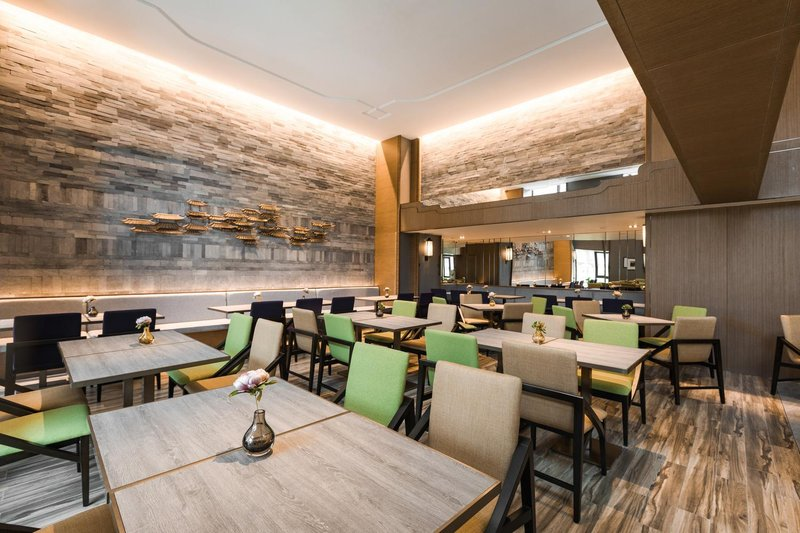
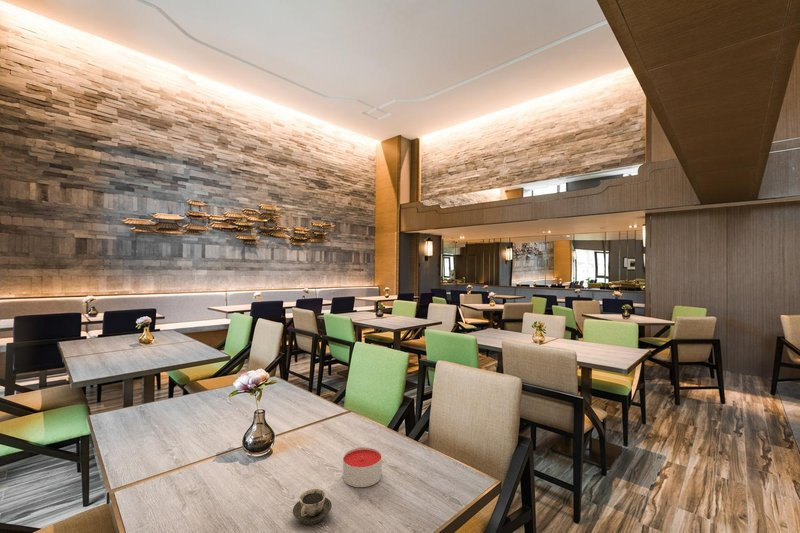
+ candle (362, 465)
+ cup (312, 506)
